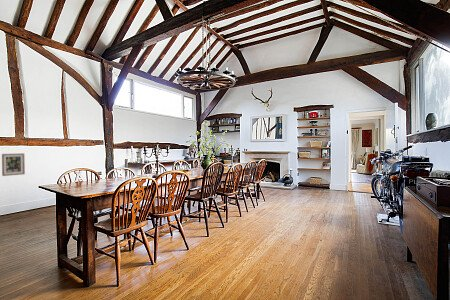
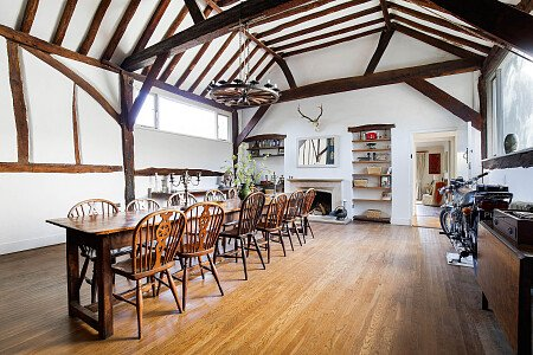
- wall art (13, 164)
